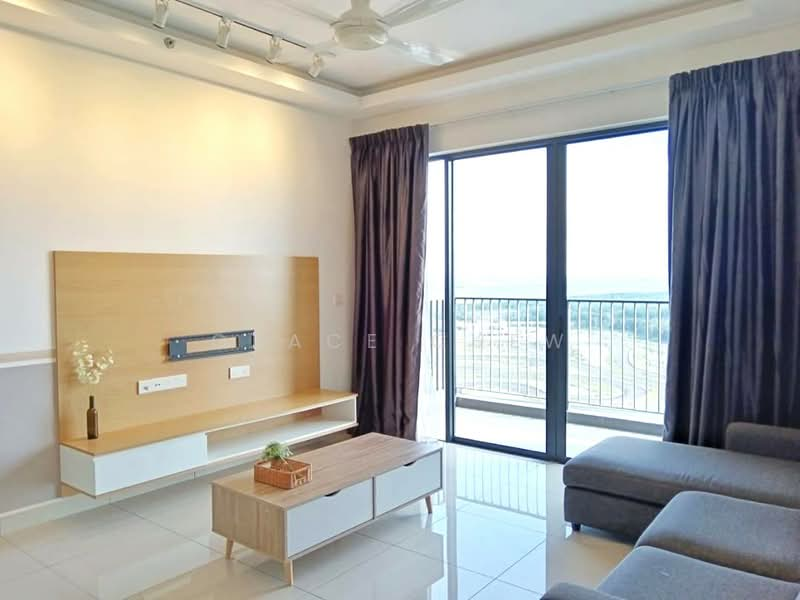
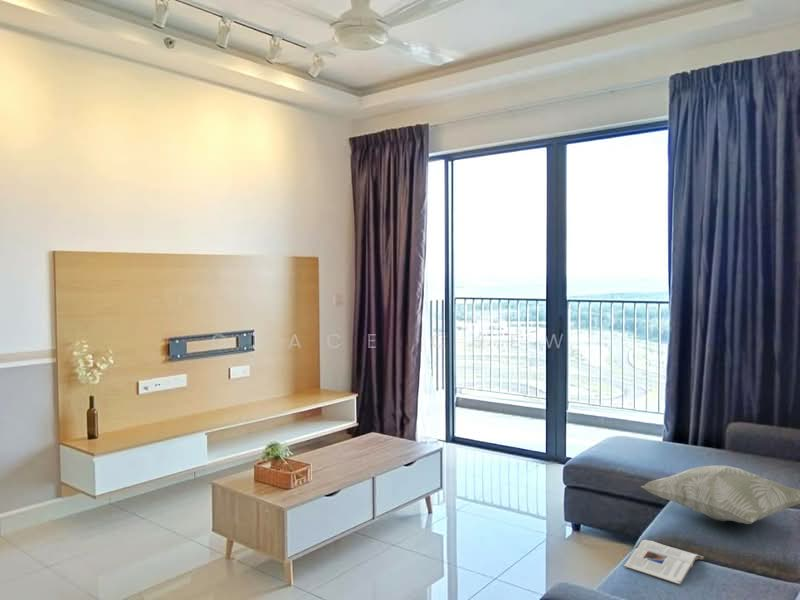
+ magazine (664, 557)
+ decorative pillow (724, 492)
